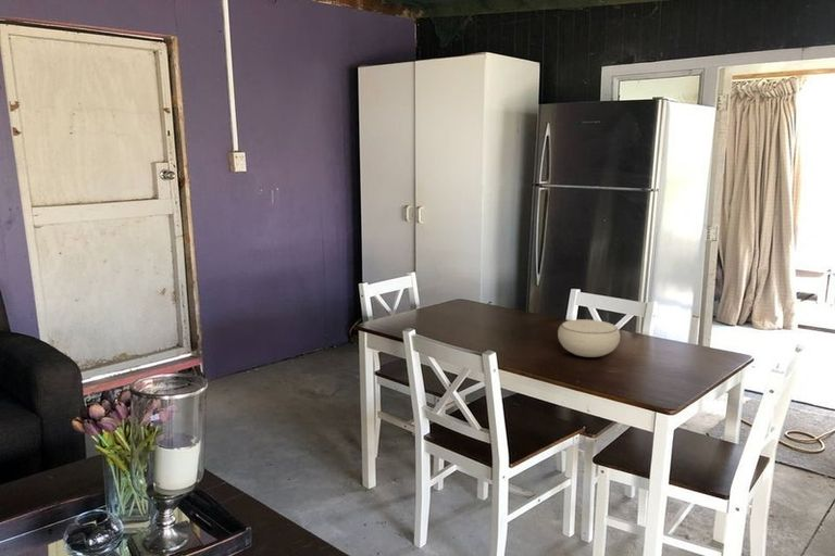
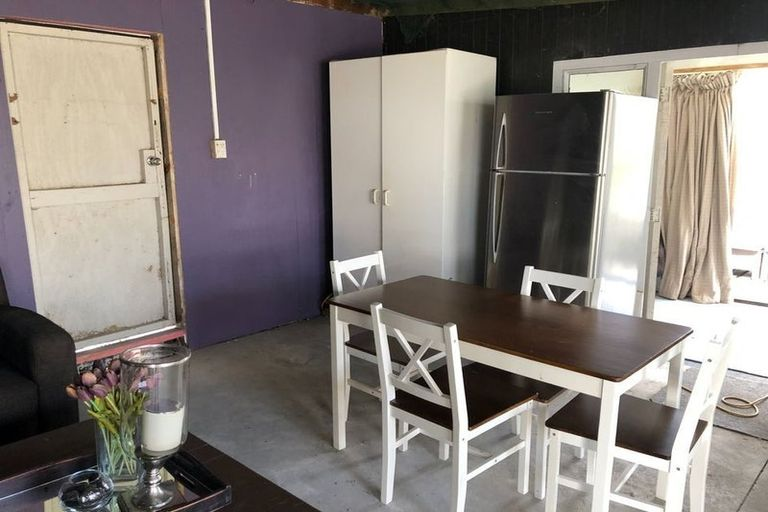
- bowl (588, 340)
